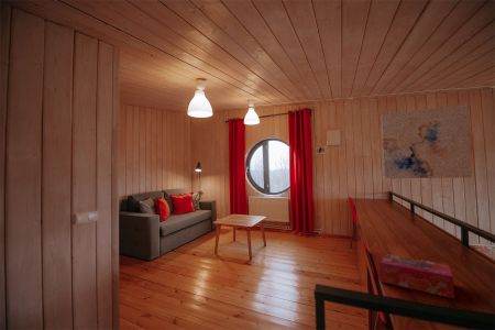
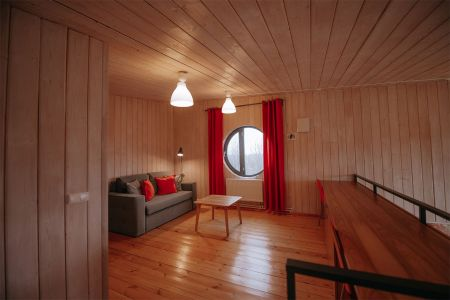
- tissue box (414, 273)
- wall art (422, 143)
